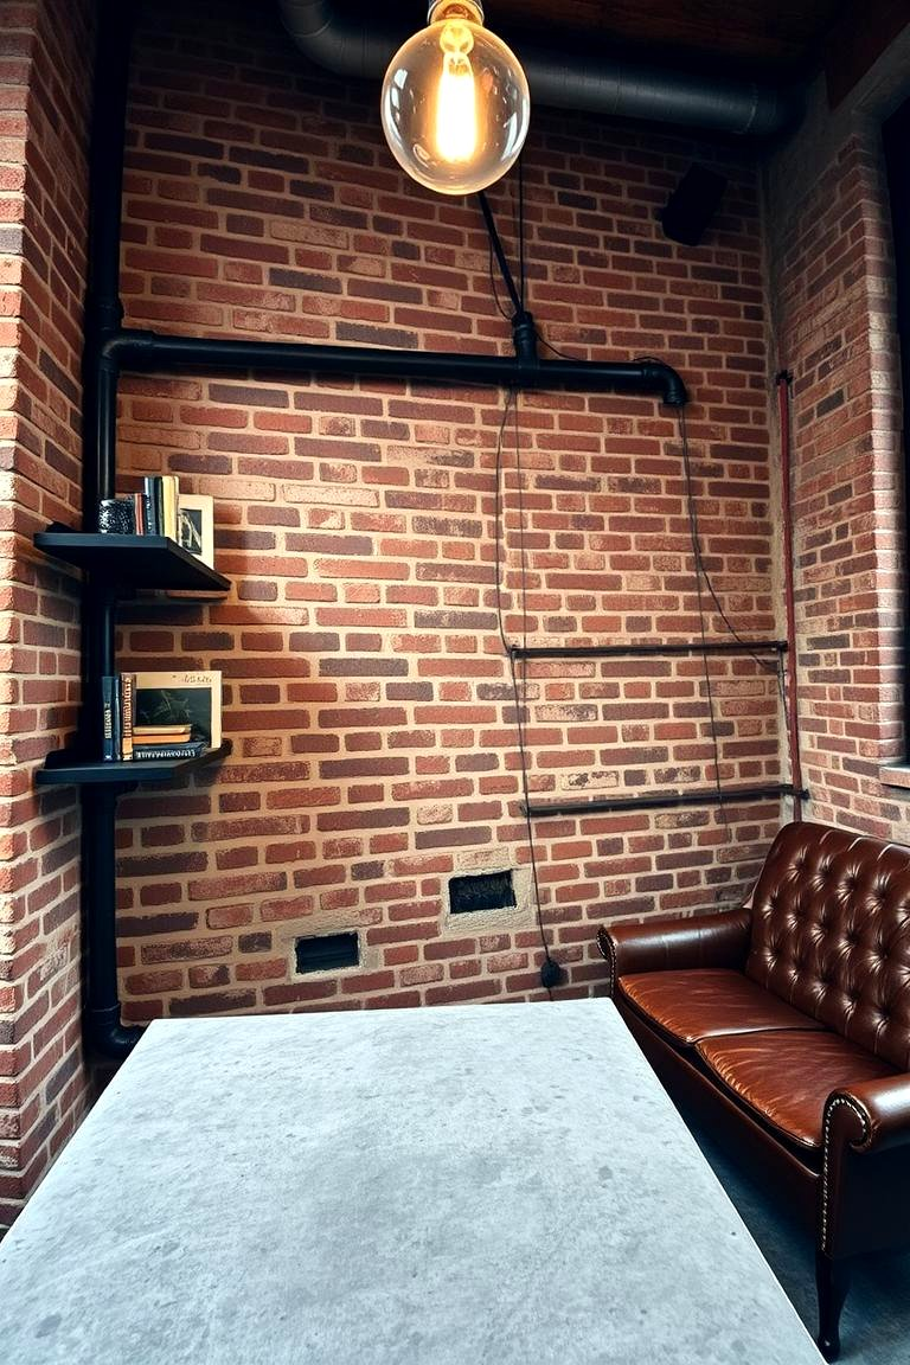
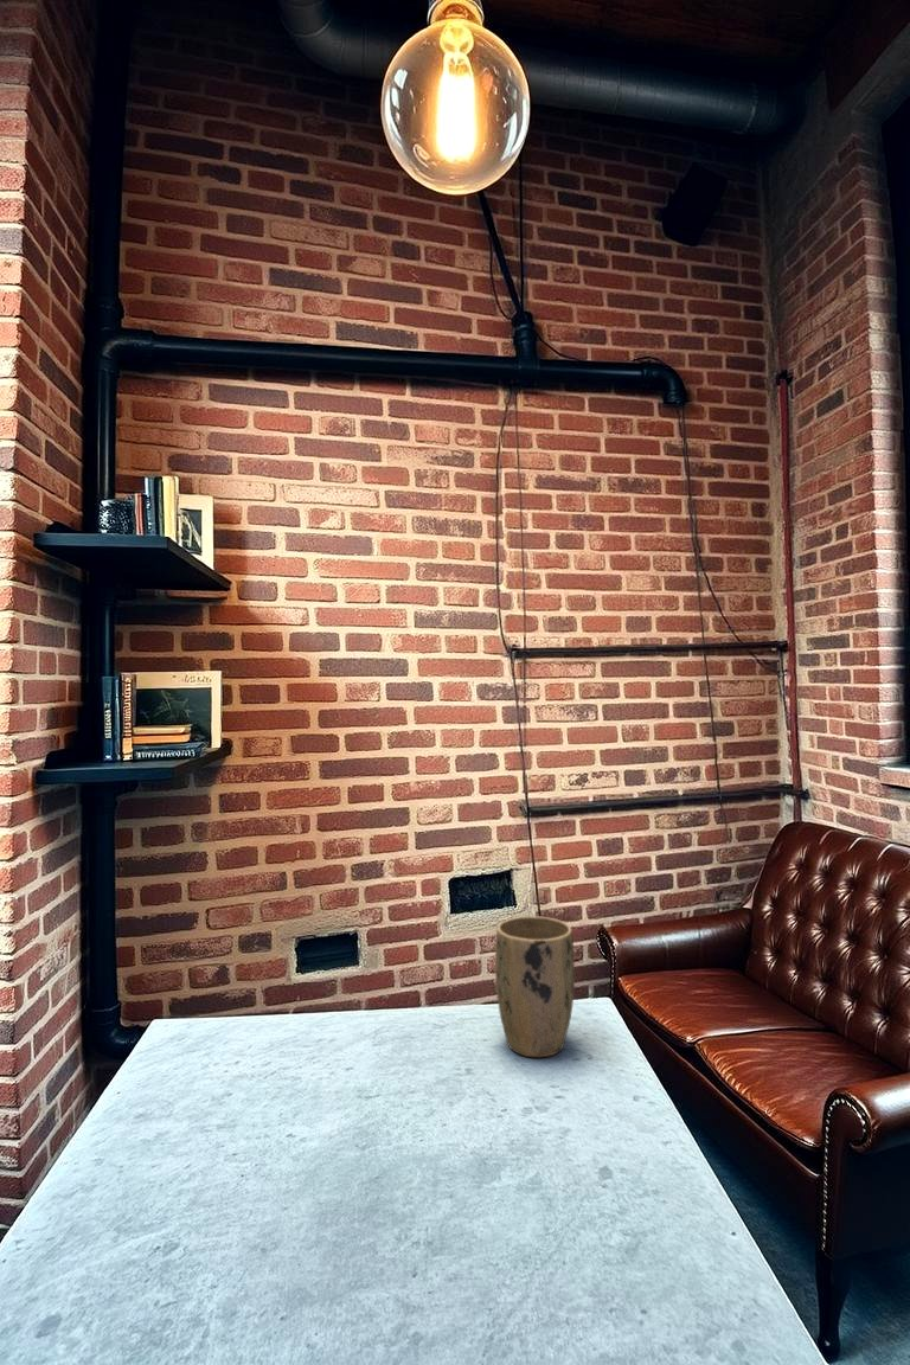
+ plant pot (534, 985)
